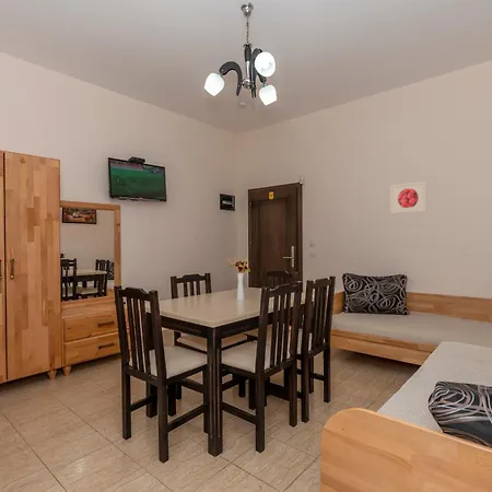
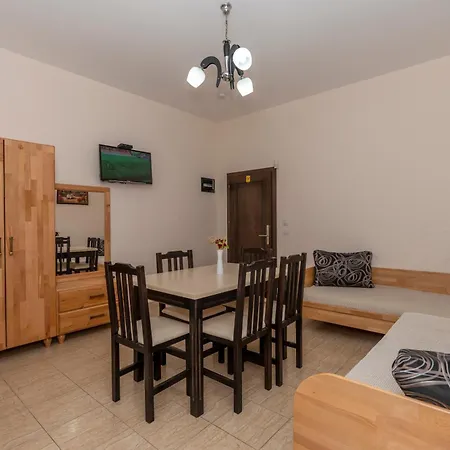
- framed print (408, 198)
